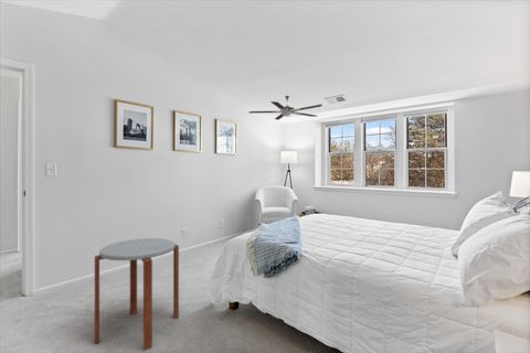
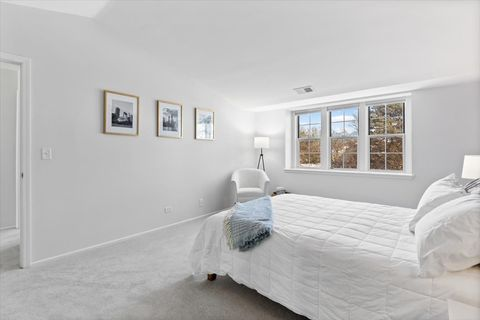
- side table (136, 287)
- ceiling fan (283, 106)
